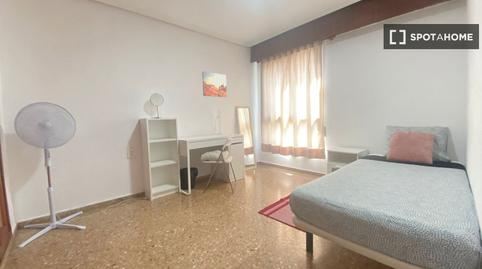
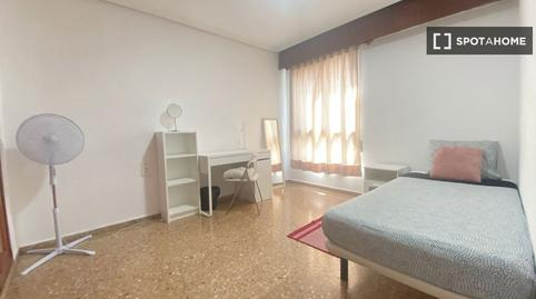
- wall art (215, 85)
